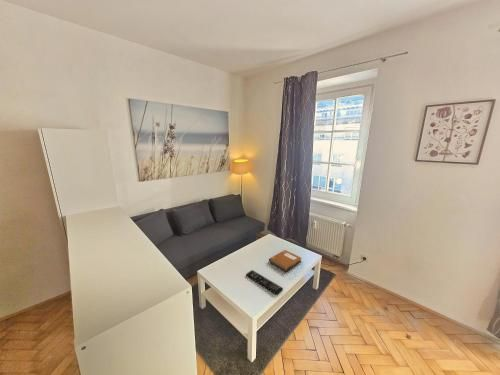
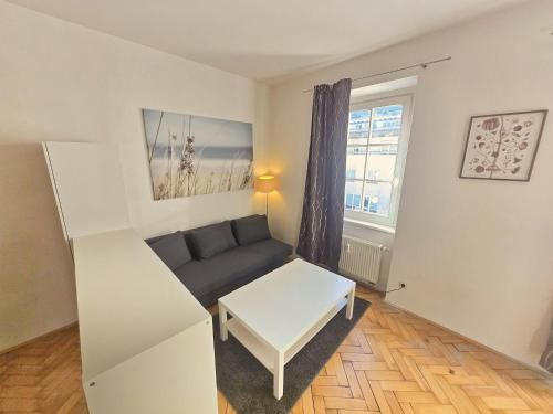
- notebook (285, 259)
- remote control (263, 281)
